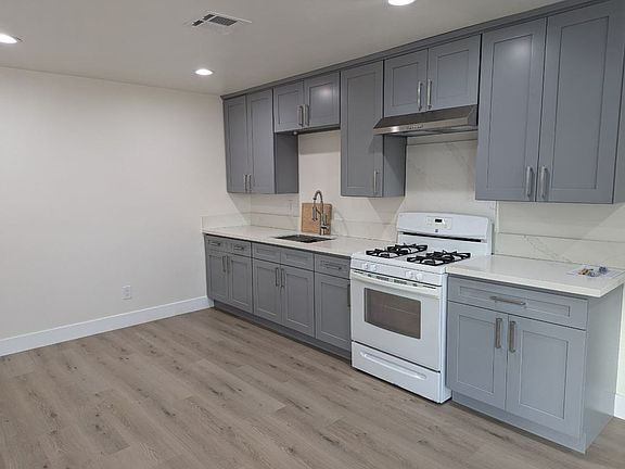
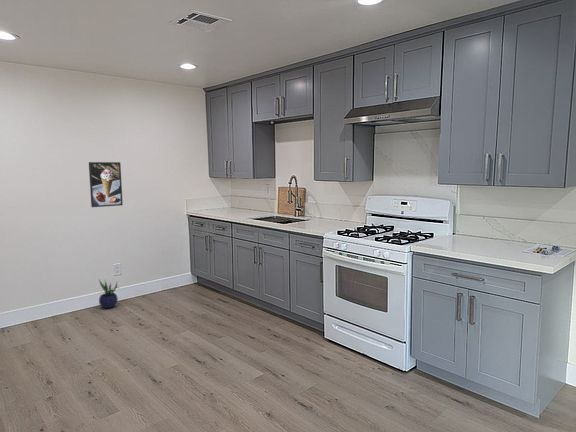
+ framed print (106, 184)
+ potted plant (108, 292)
